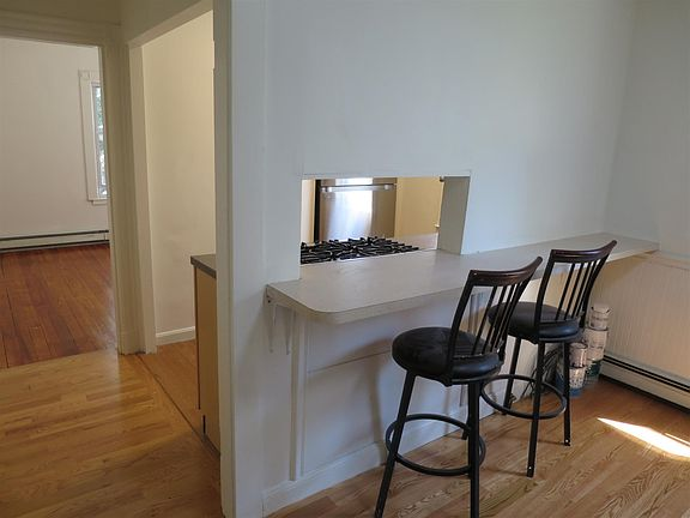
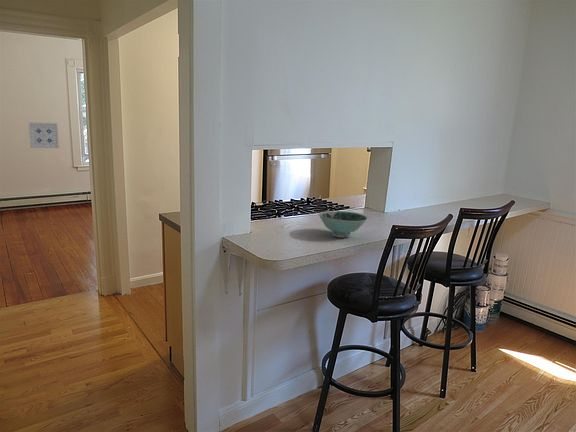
+ bowl (342, 225)
+ wall art (44, 135)
